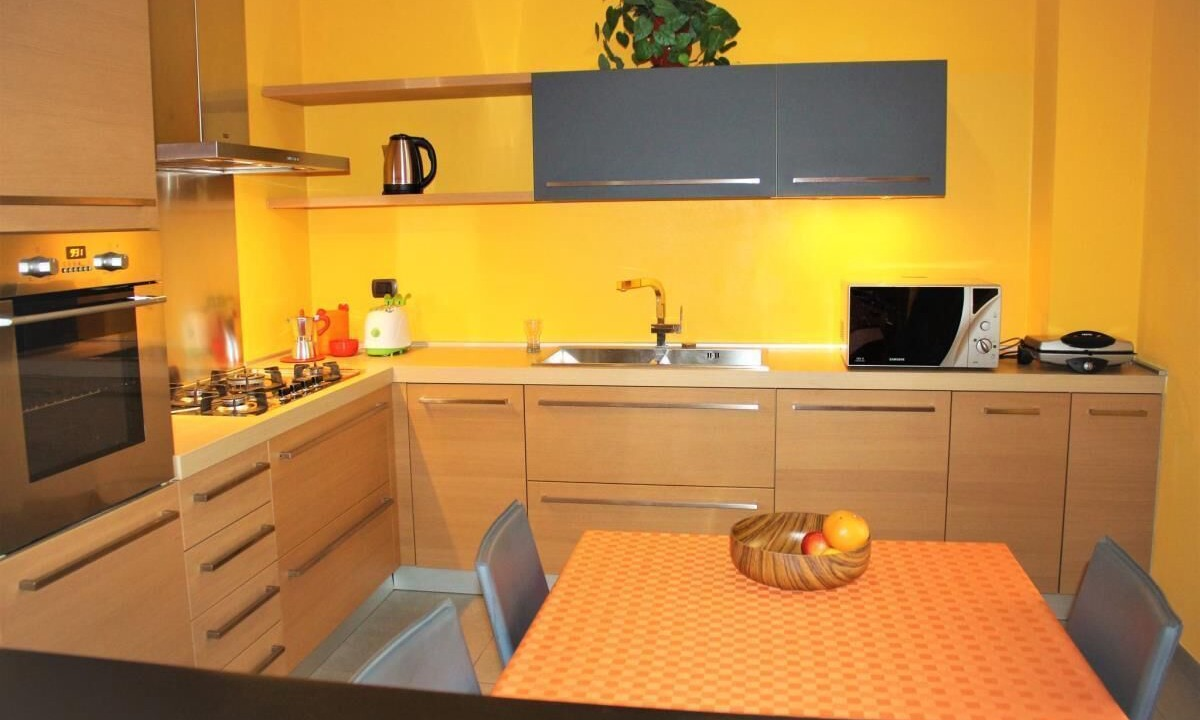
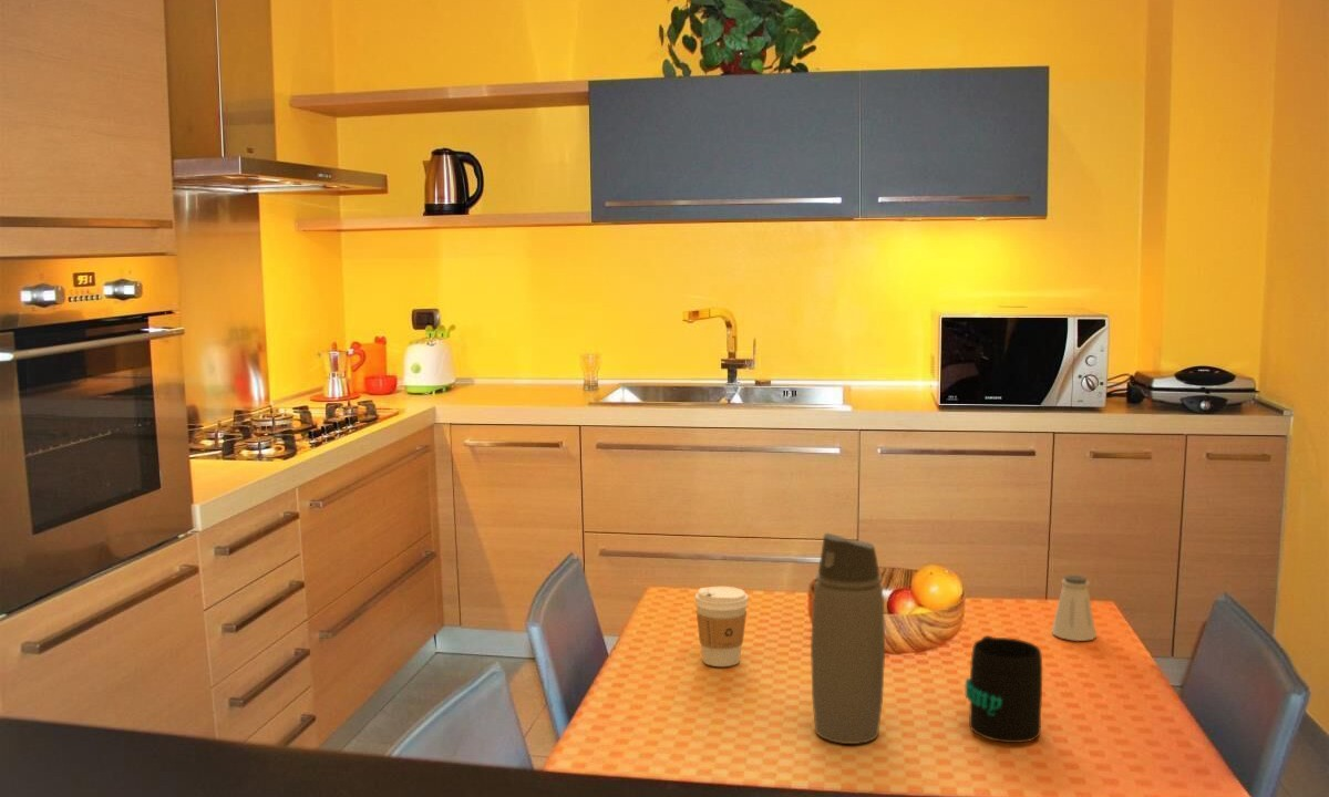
+ mug (997, 683)
+ saltshaker (1074, 605)
+ coffee cup (721, 624)
+ water bottle (849, 634)
